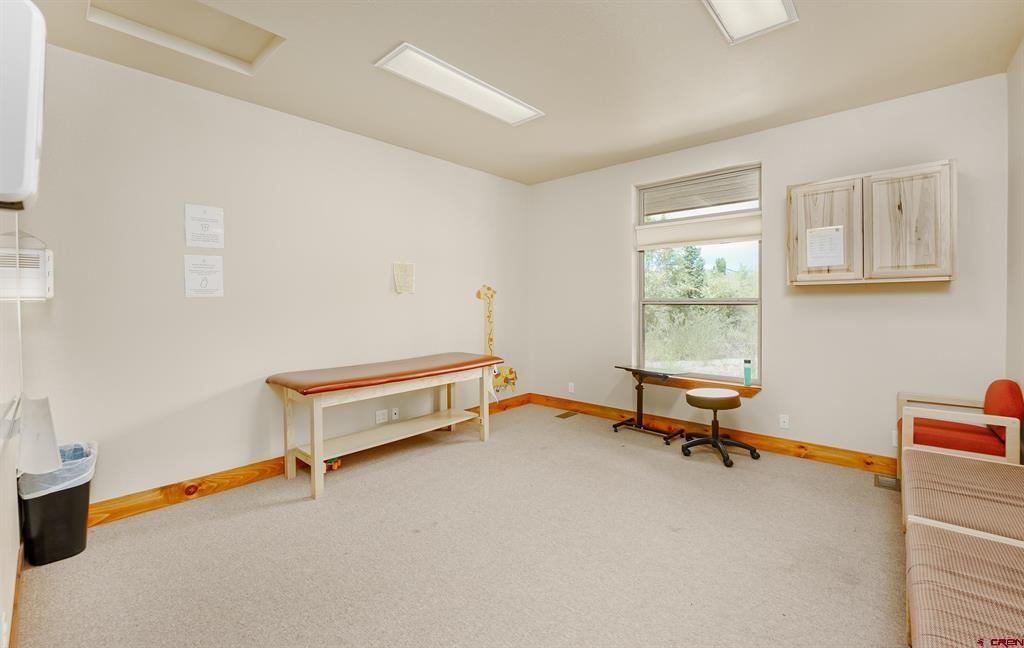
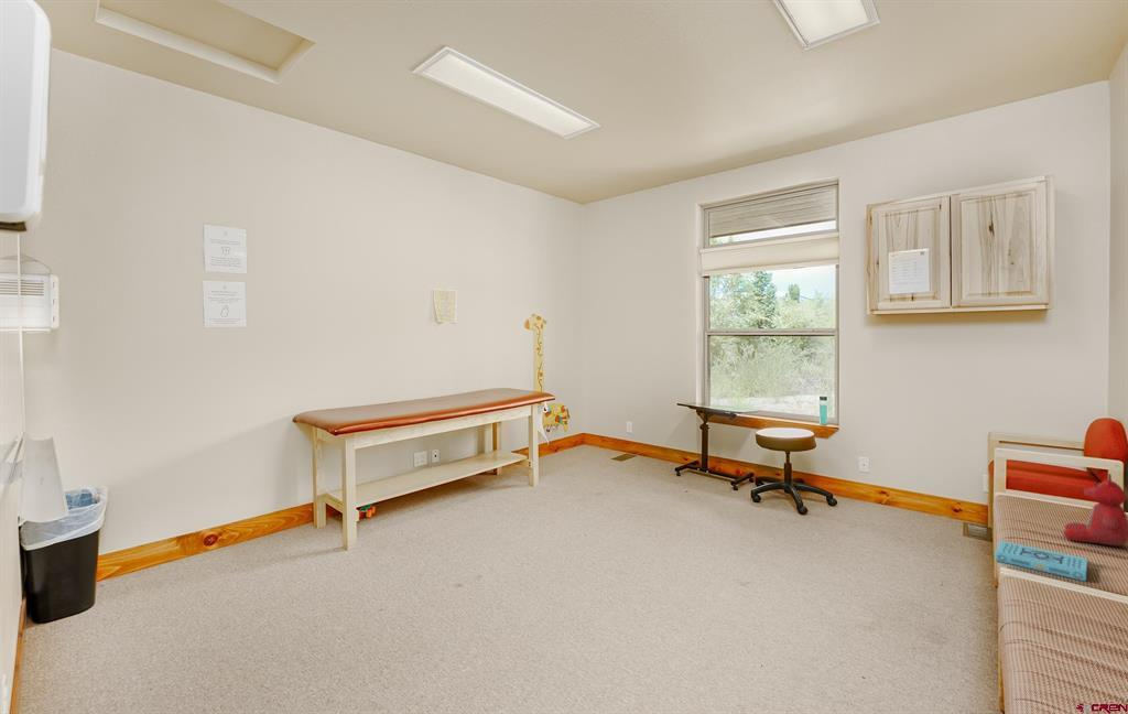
+ book (1040, 559)
+ stuffed bear (1095, 507)
